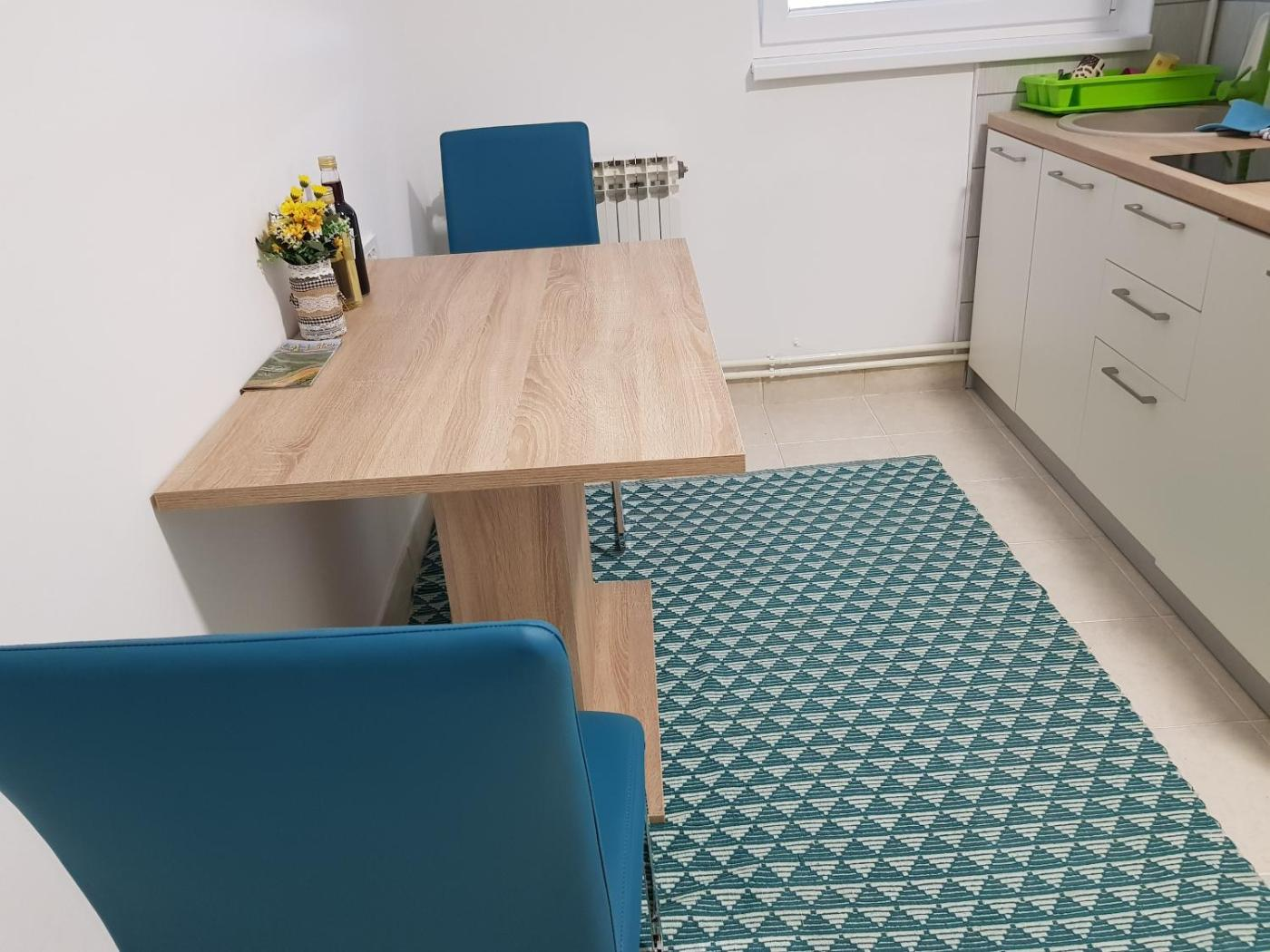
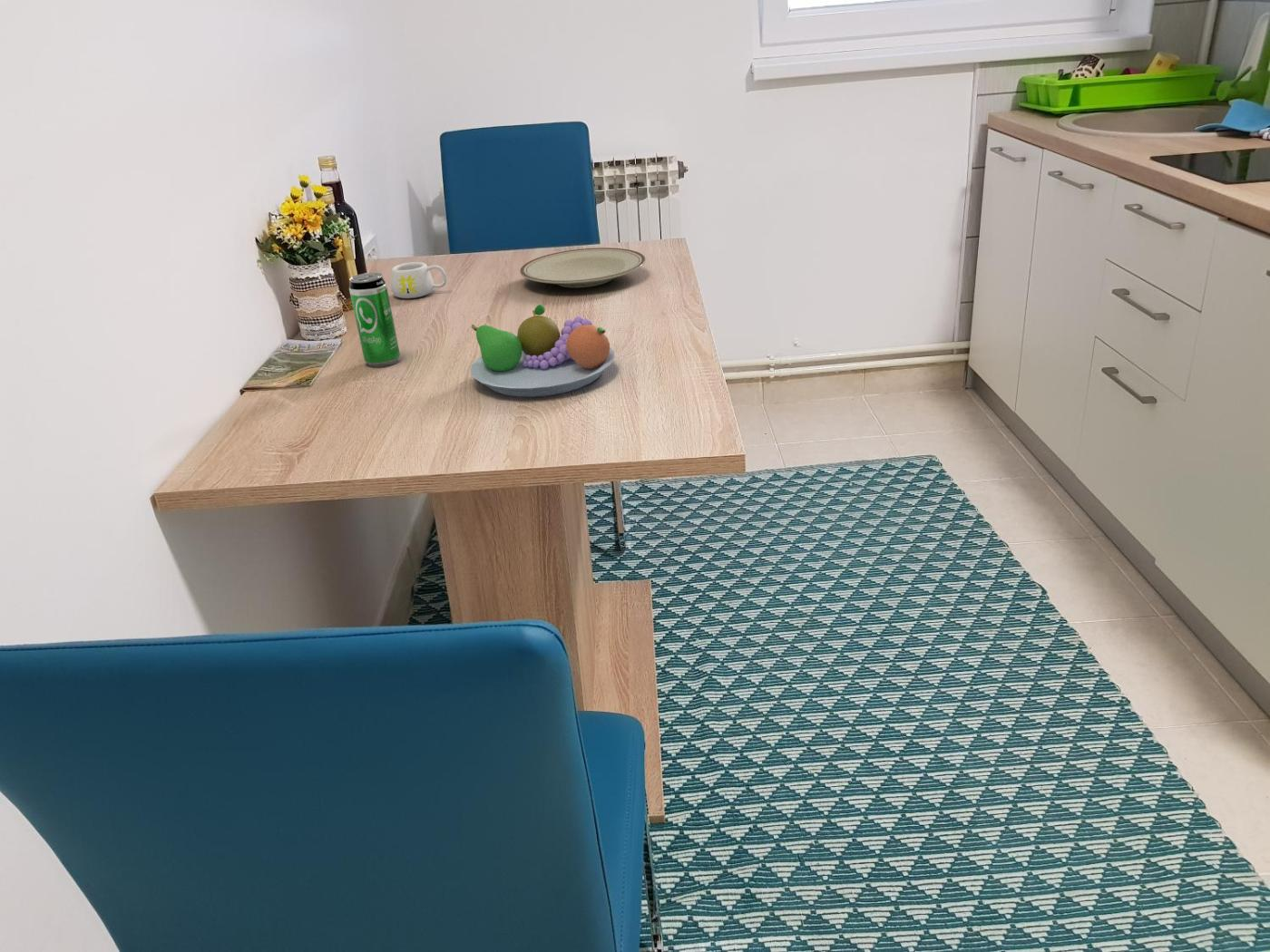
+ plate (583, 271)
+ mug (418, 279)
+ fruit bowl (537, 346)
+ beverage can (375, 320)
